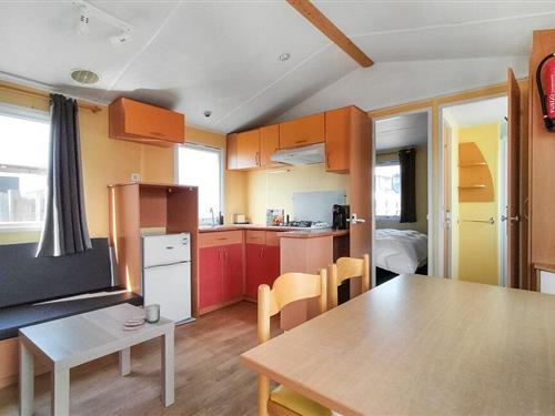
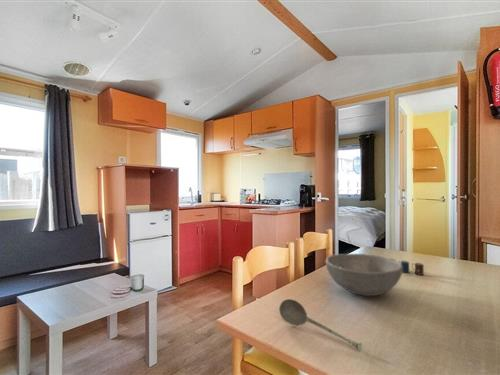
+ bowl (362, 276)
+ cup (403, 263)
+ soupspoon (317, 322)
